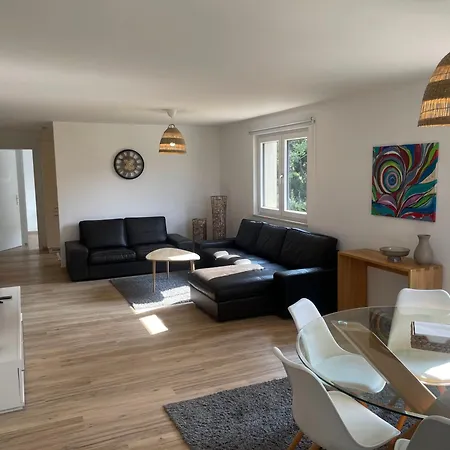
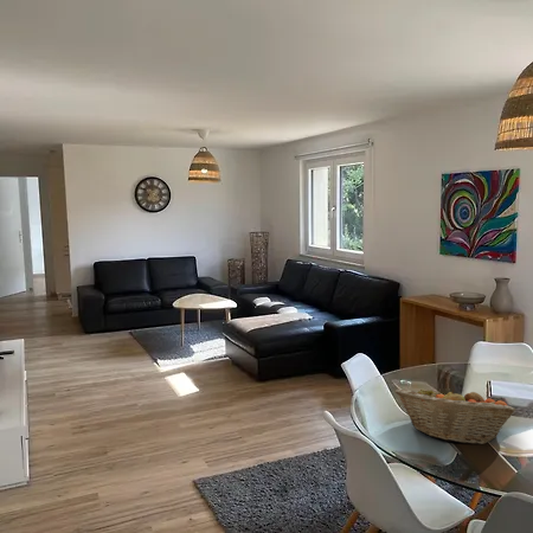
+ fruit basket (451, 407)
